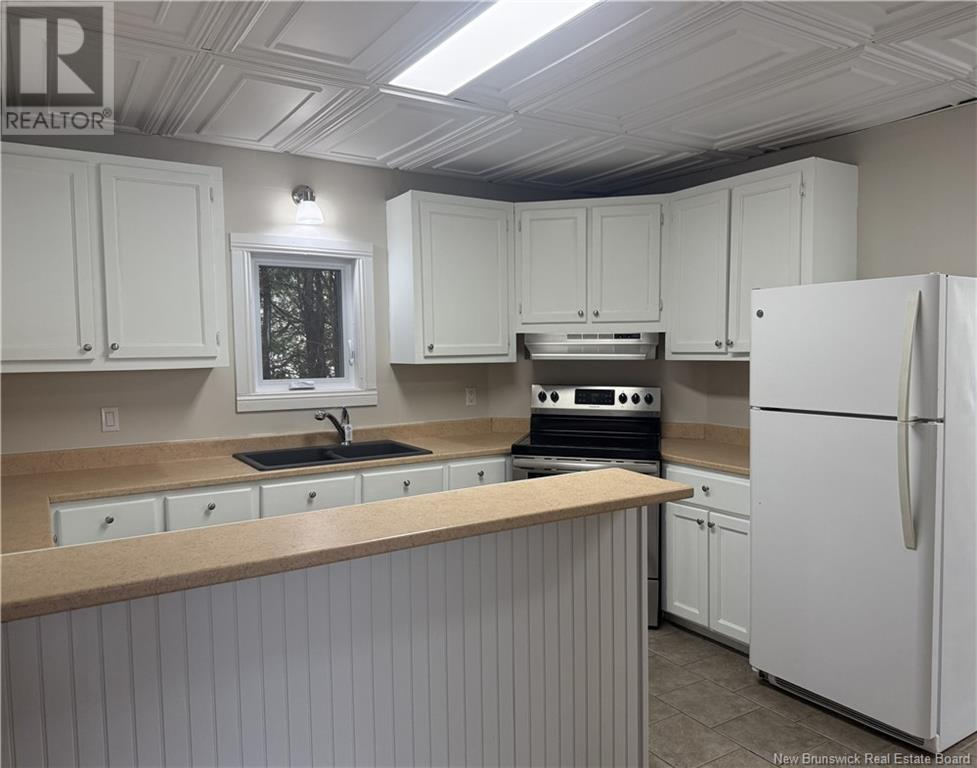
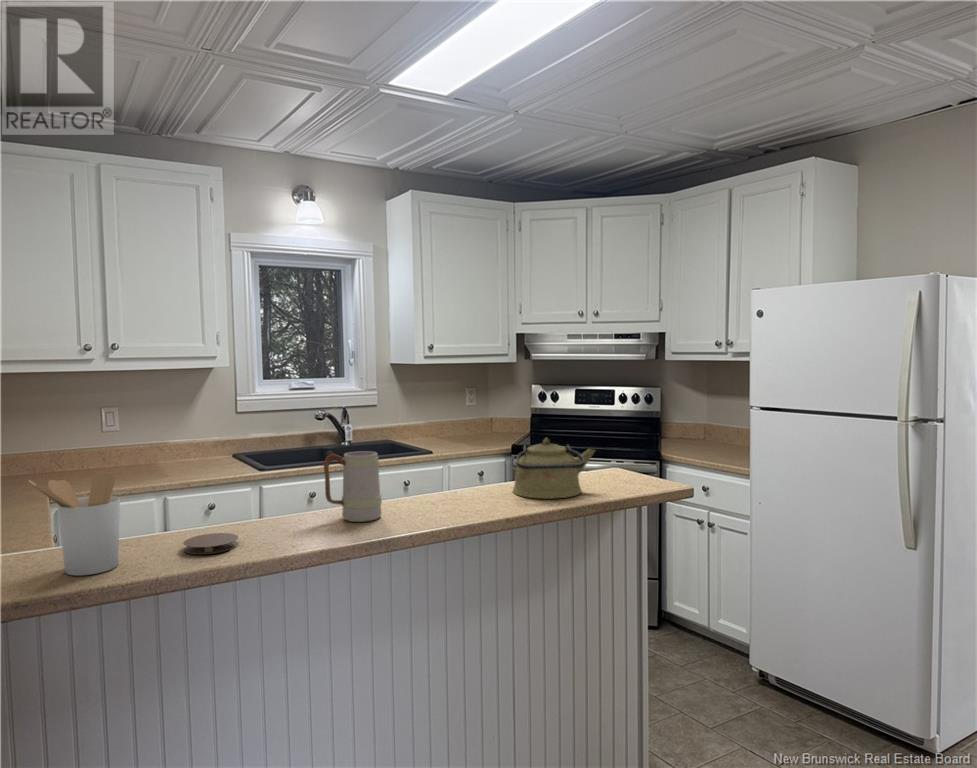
+ utensil holder (75, 521)
+ coaster (211, 543)
+ mug (352, 485)
+ kettle (554, 464)
